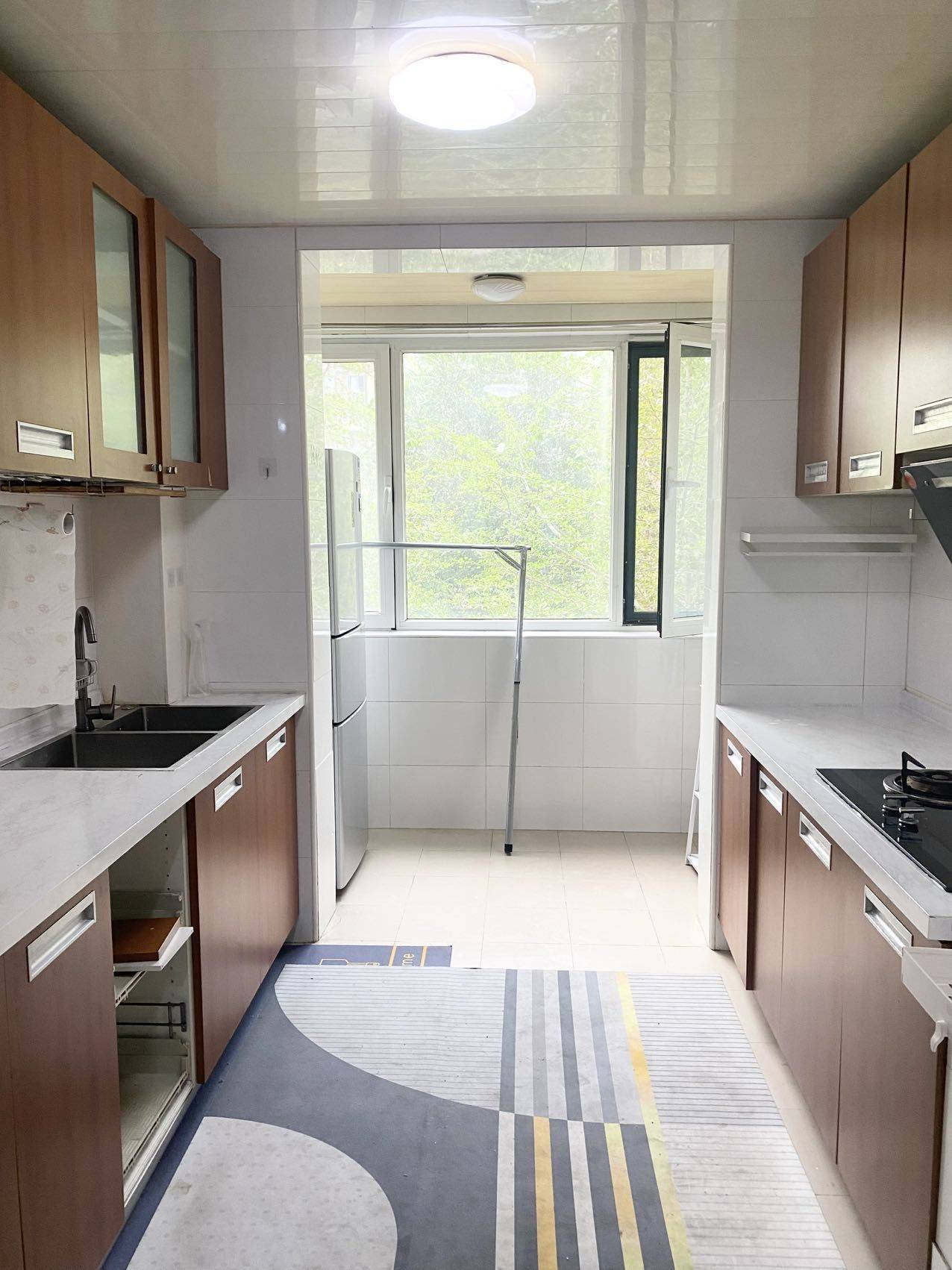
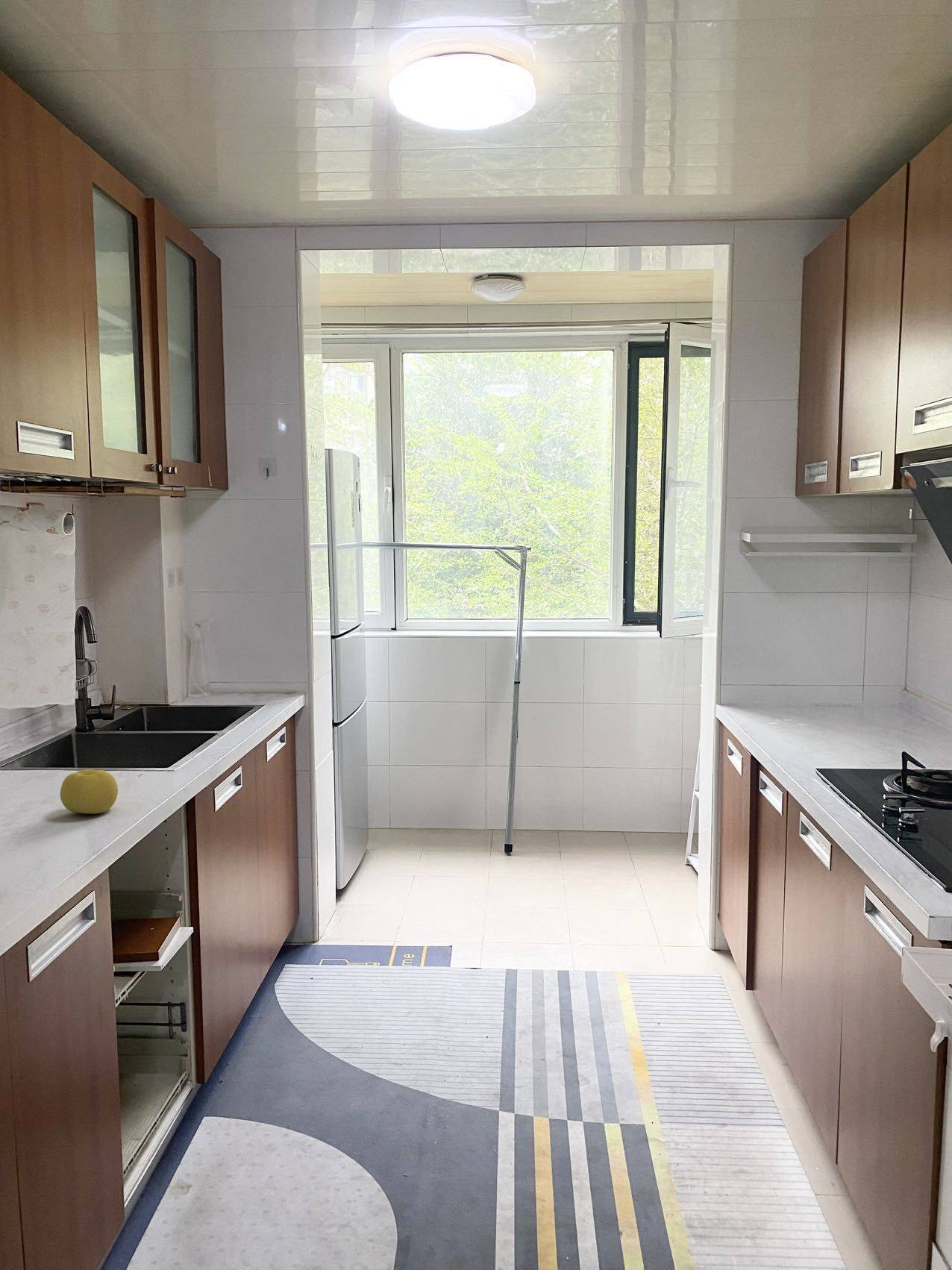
+ fruit (89, 791)
